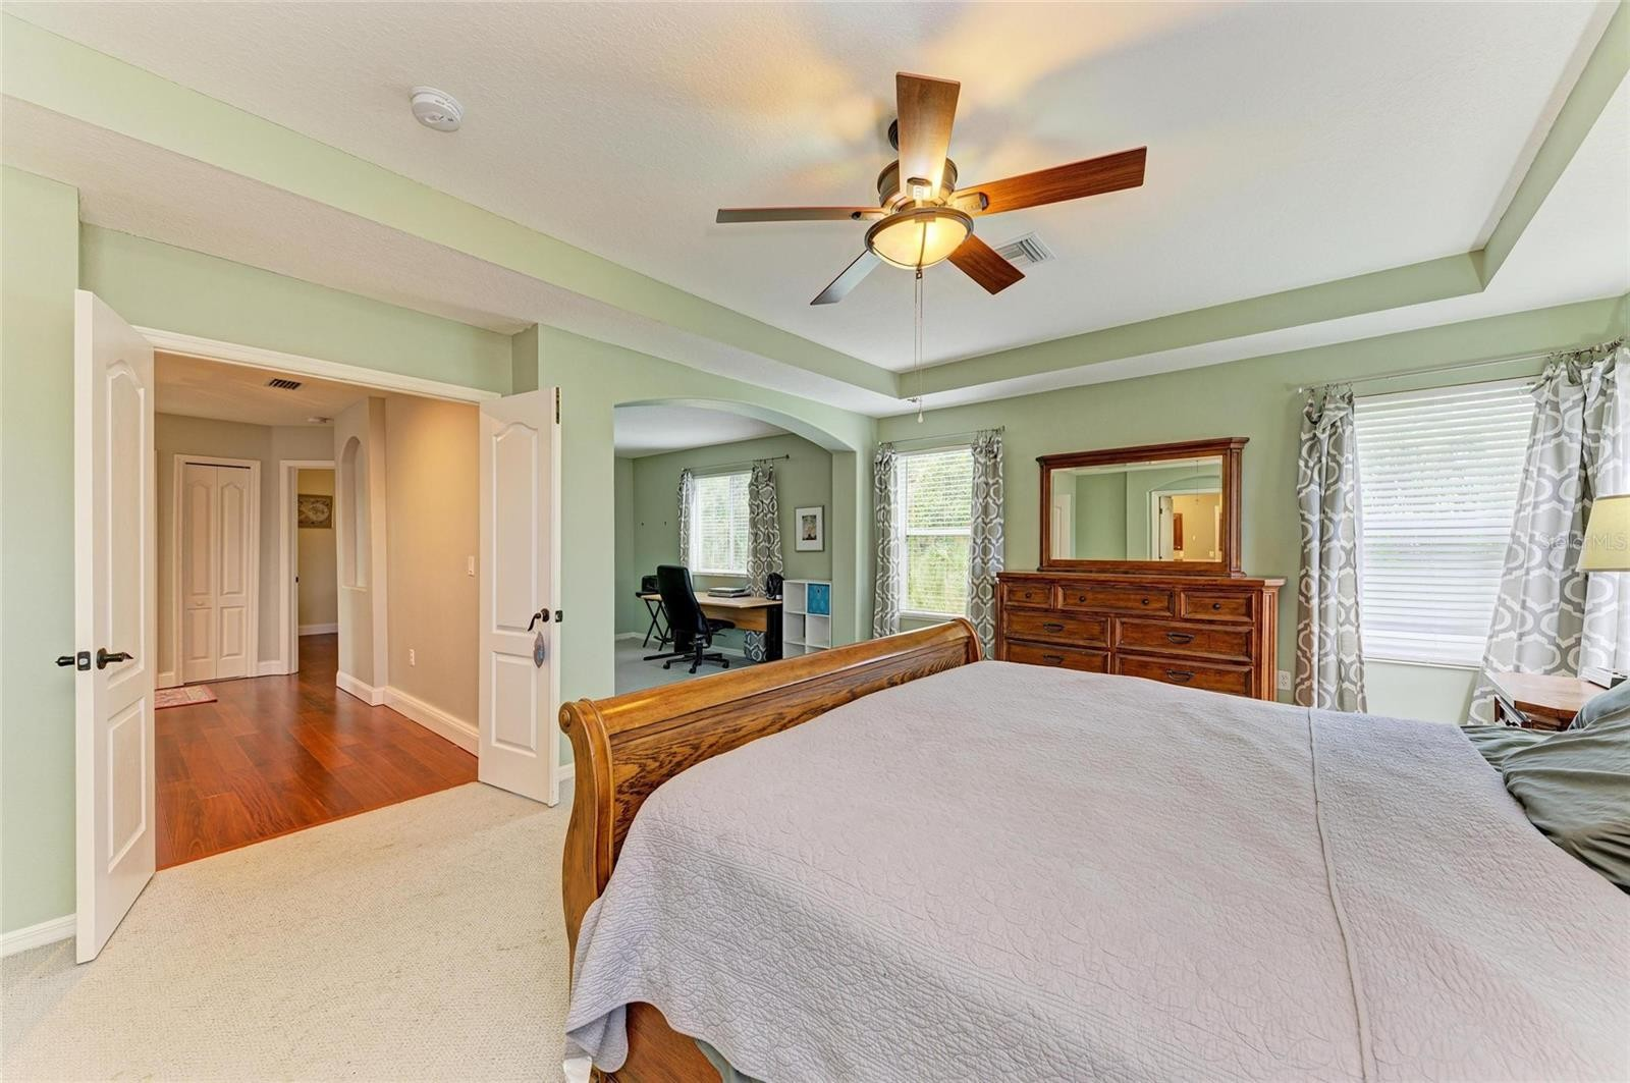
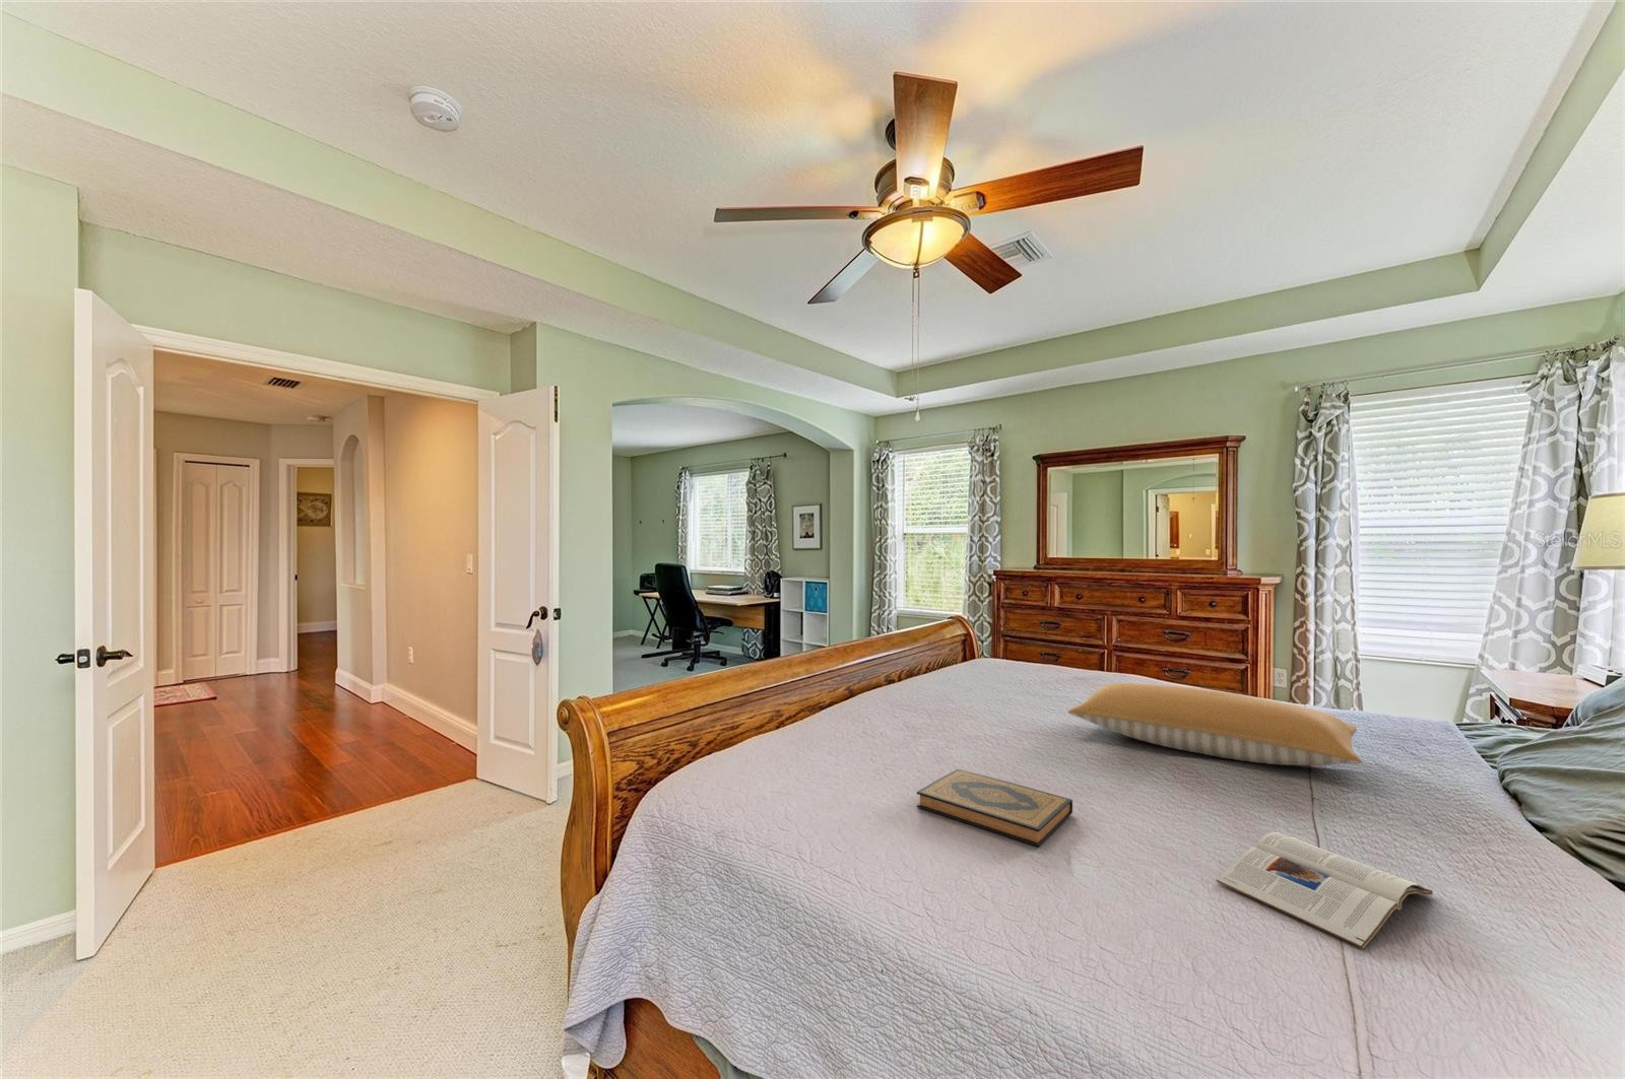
+ pillow (1205, 720)
+ magazine (1323, 875)
+ hardback book (994, 802)
